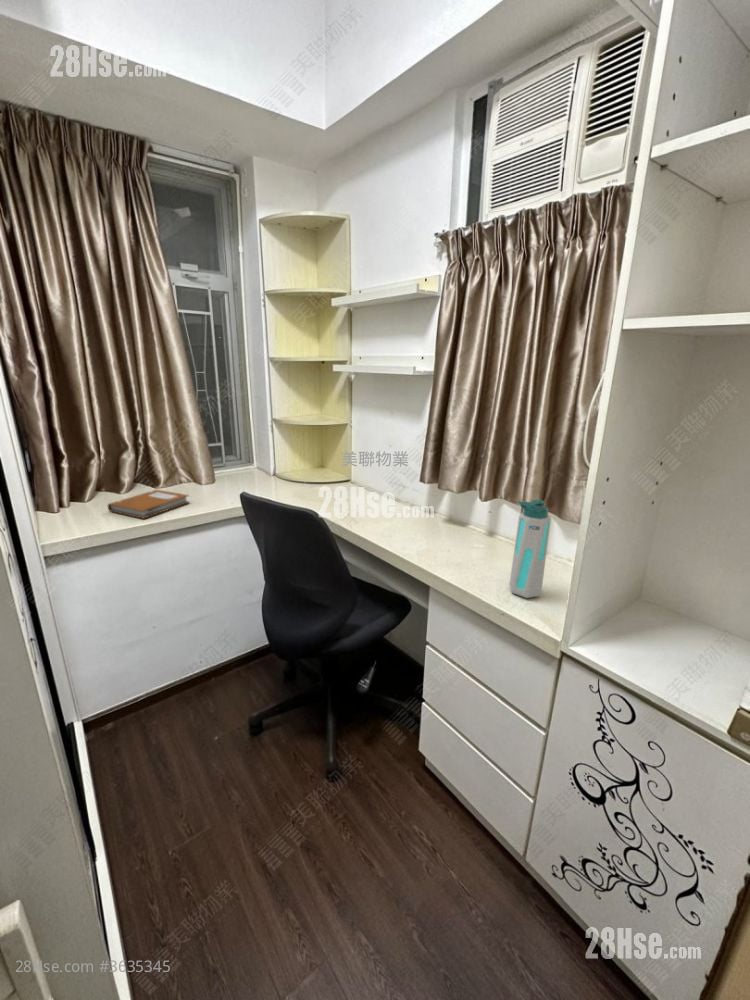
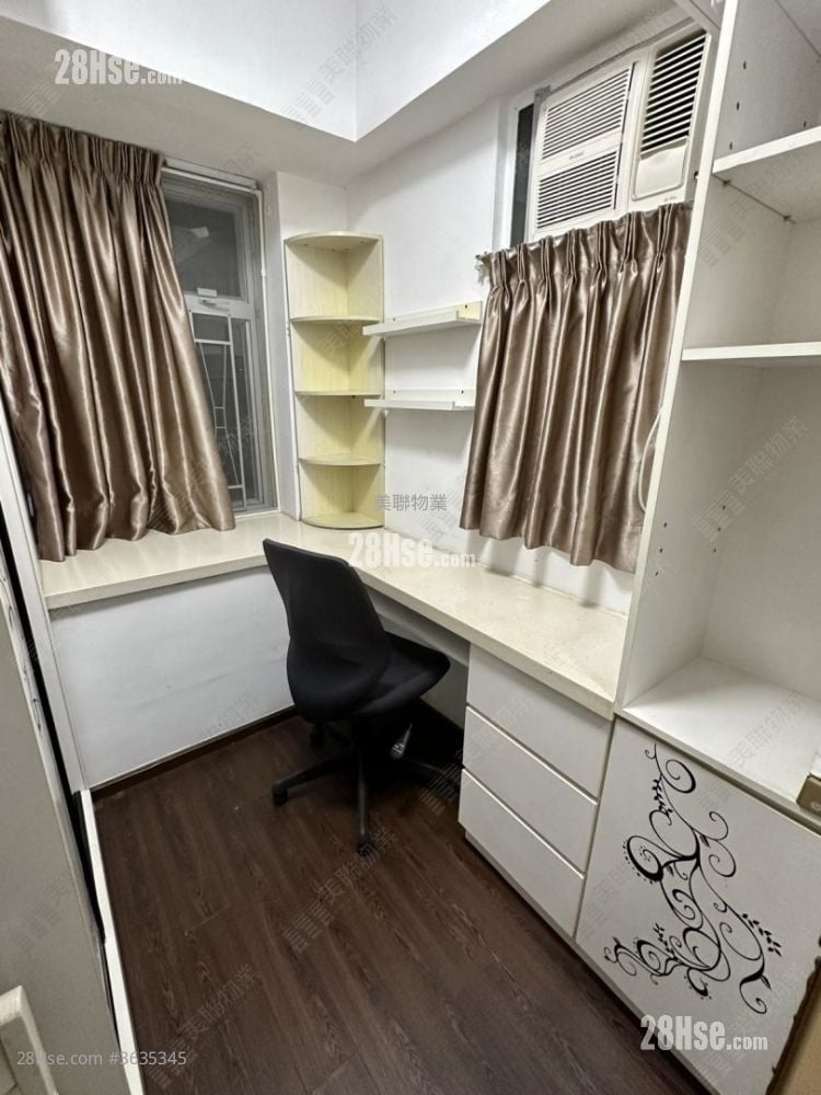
- water bottle (529, 547)
- notebook (150, 502)
